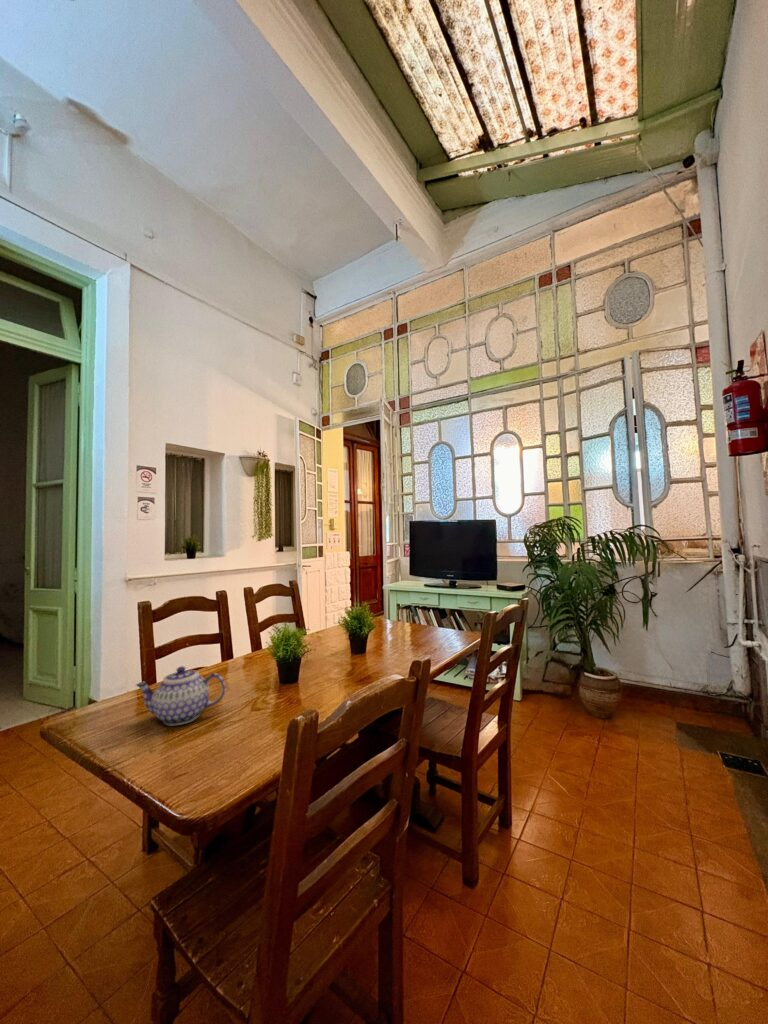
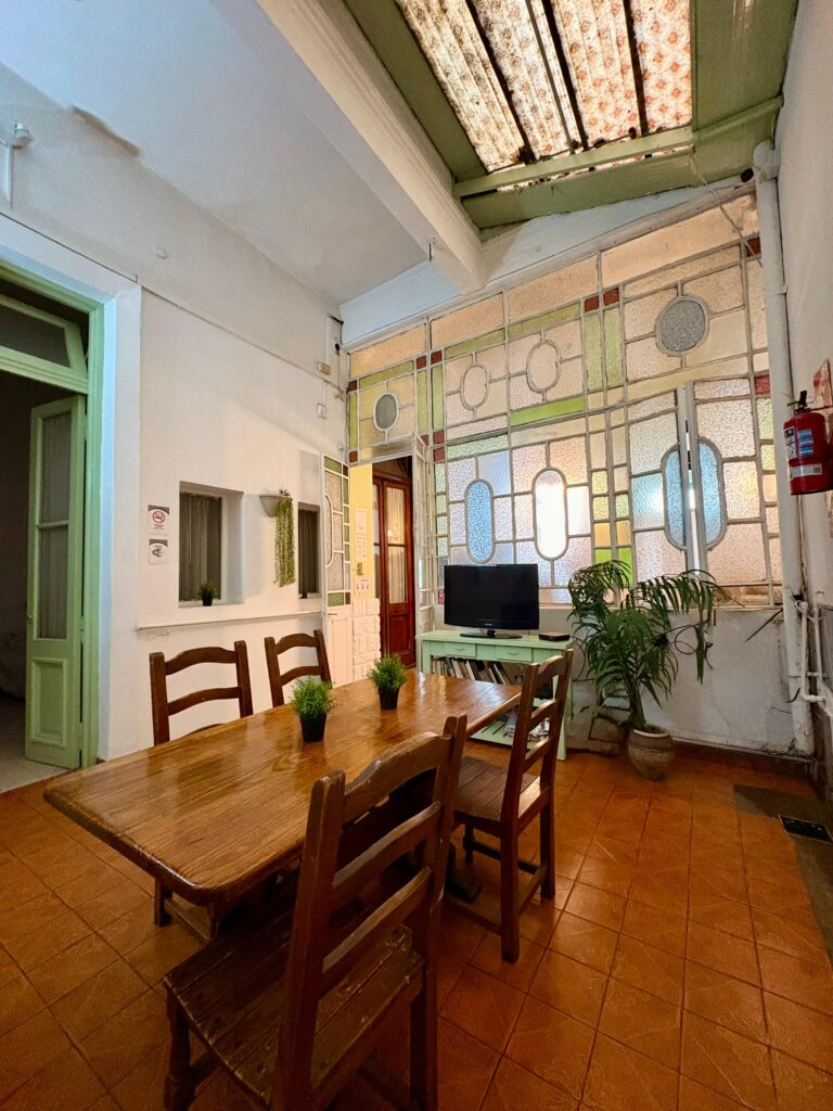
- teapot (181, 692)
